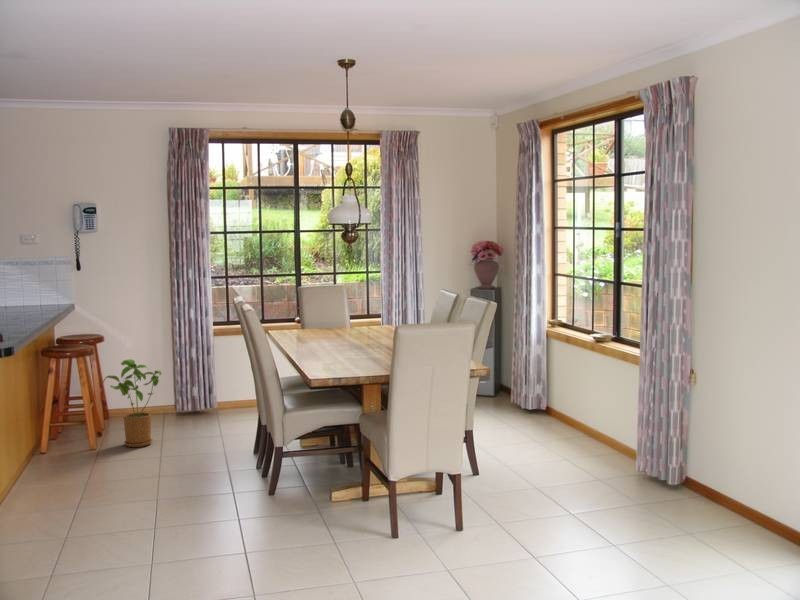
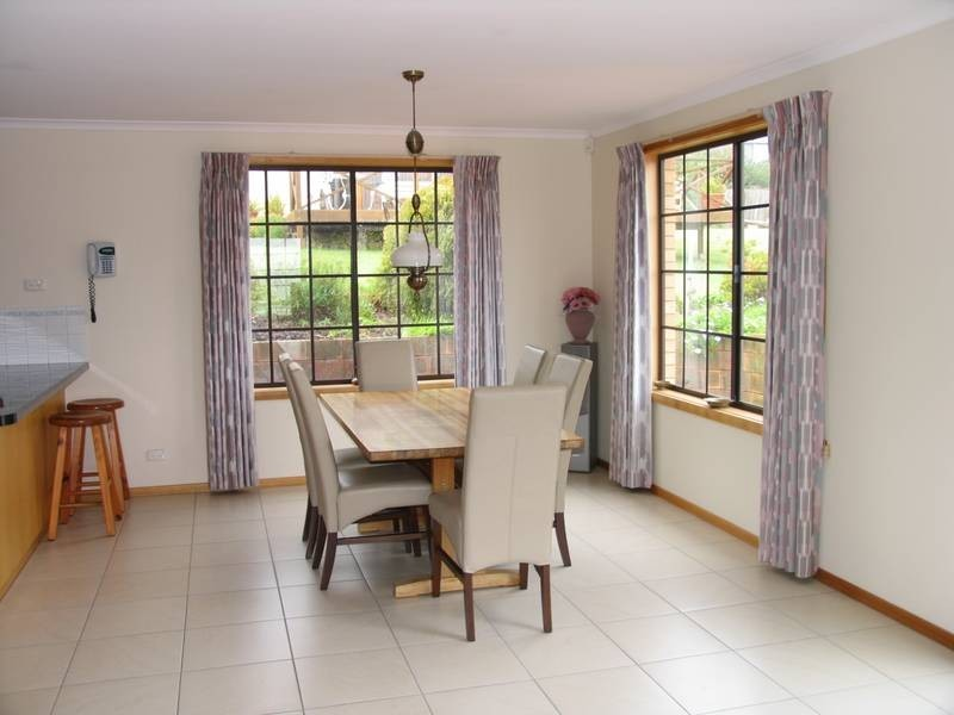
- house plant (131, 401)
